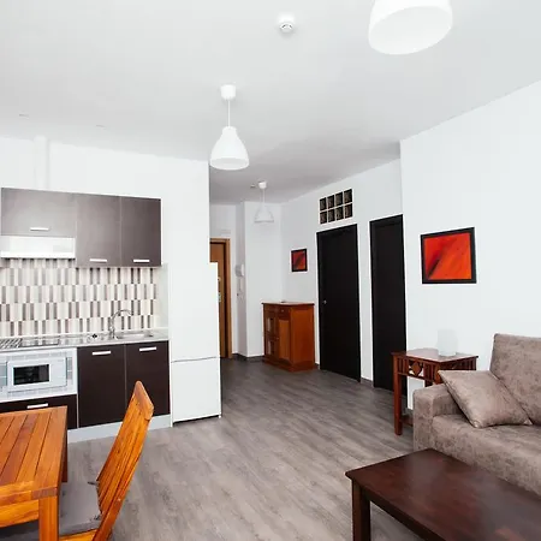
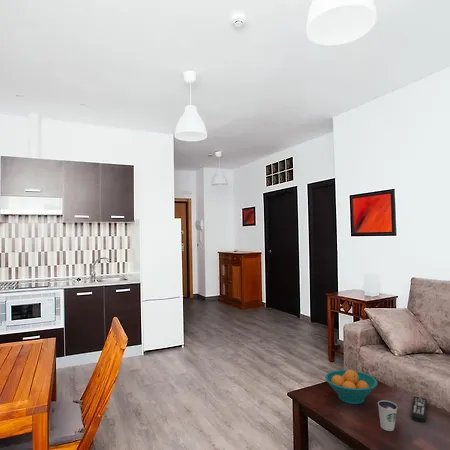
+ fruit bowl (350, 384)
+ remote control (419, 408)
+ dixie cup (387, 416)
